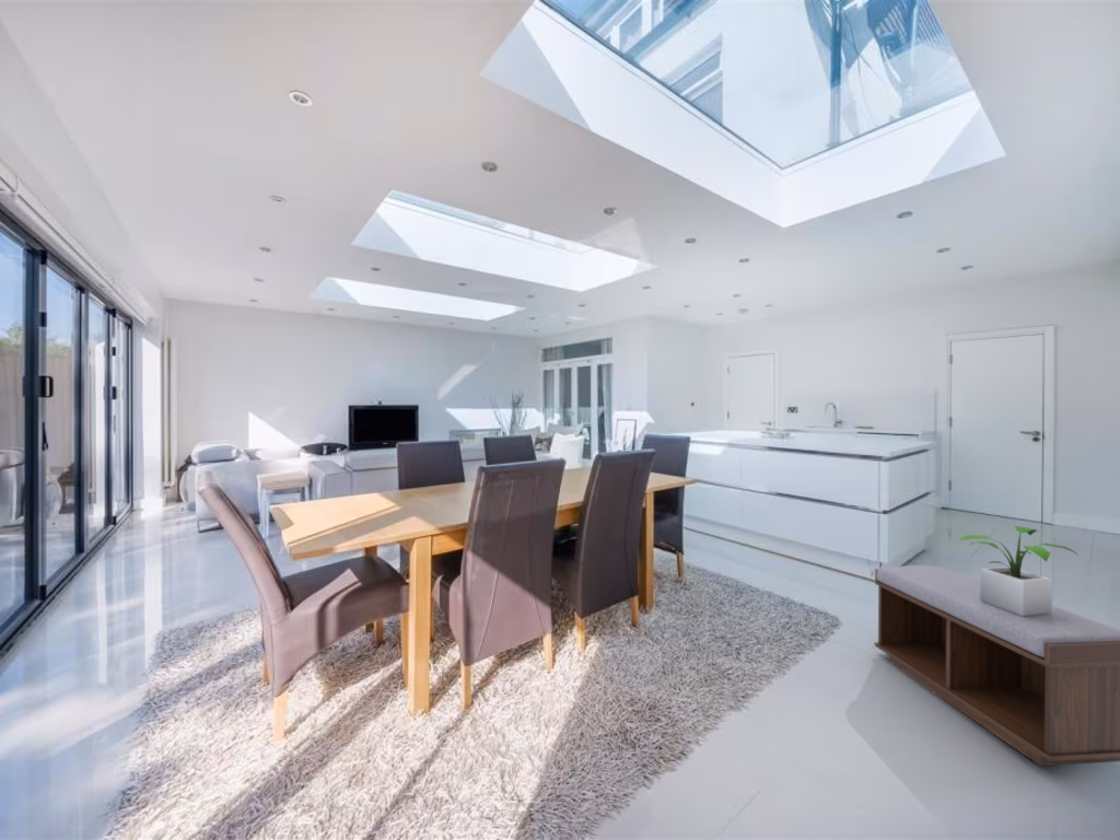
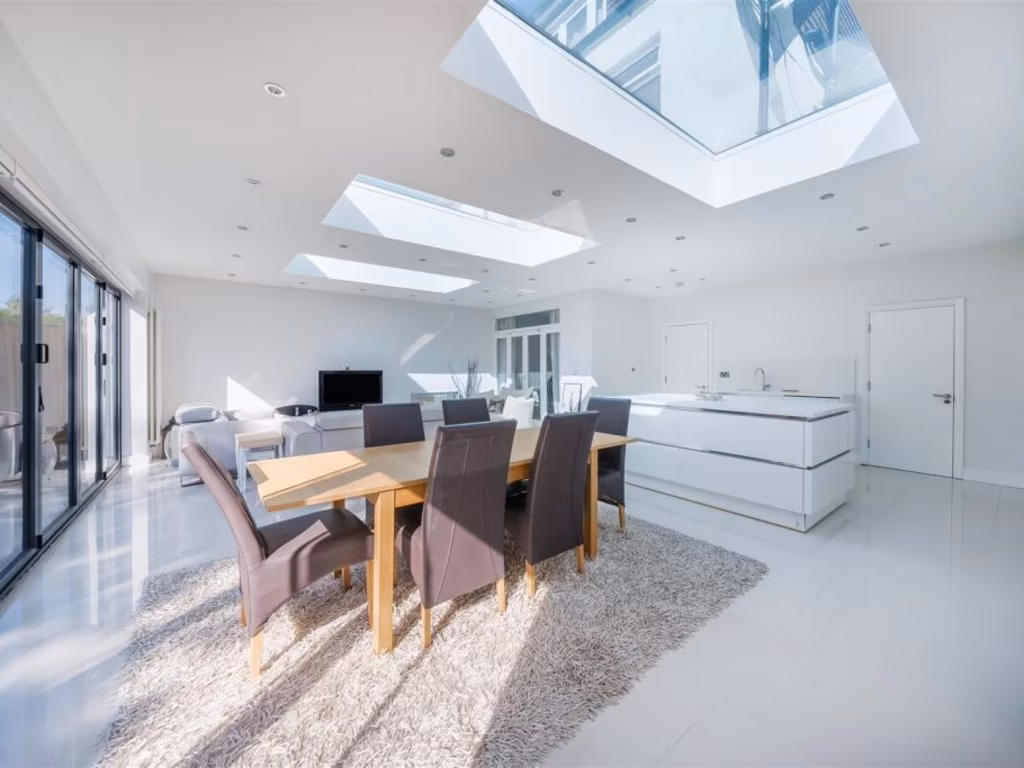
- bench (983, 646)
- potted plant (1019, 568)
